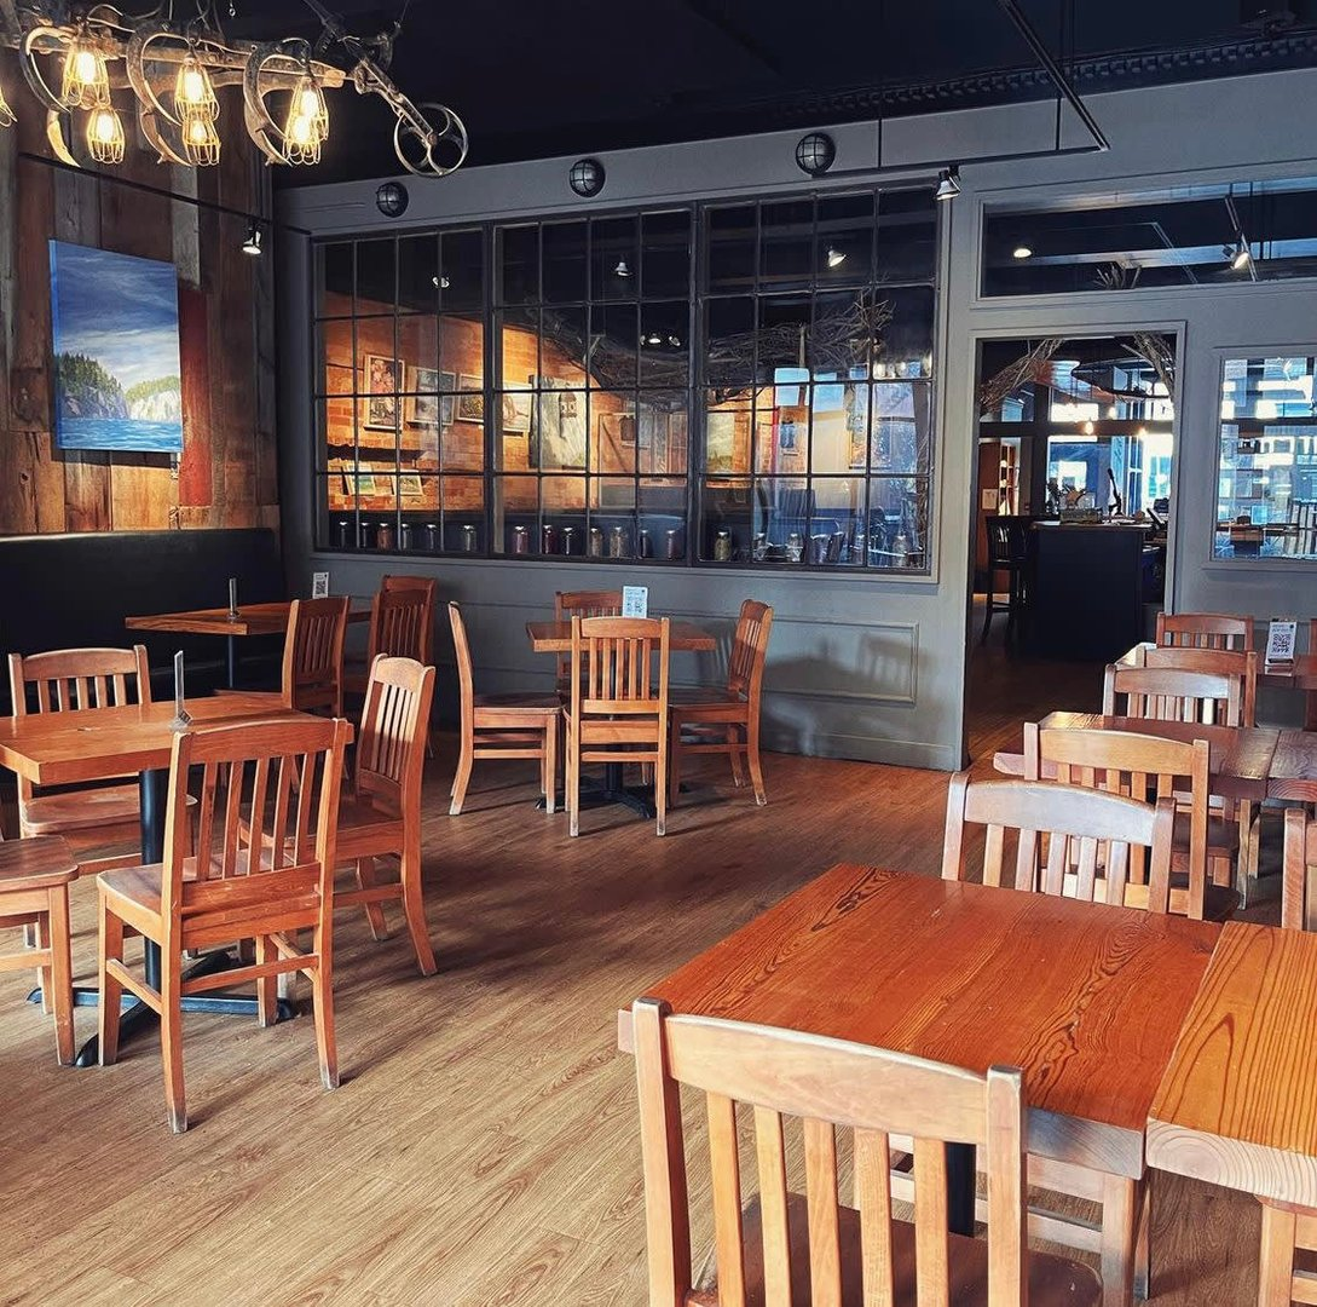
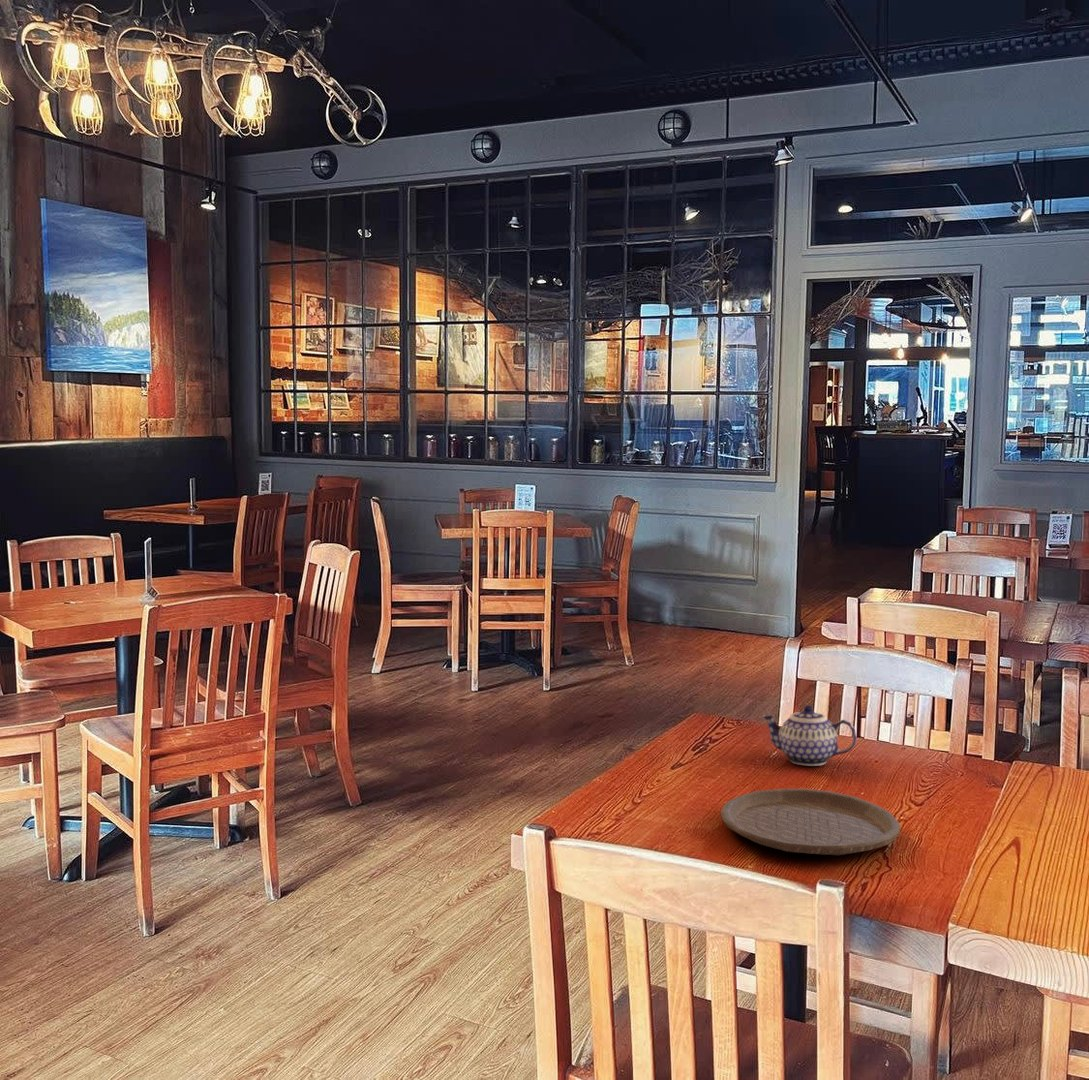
+ plate (808, 822)
+ teapot (808, 733)
